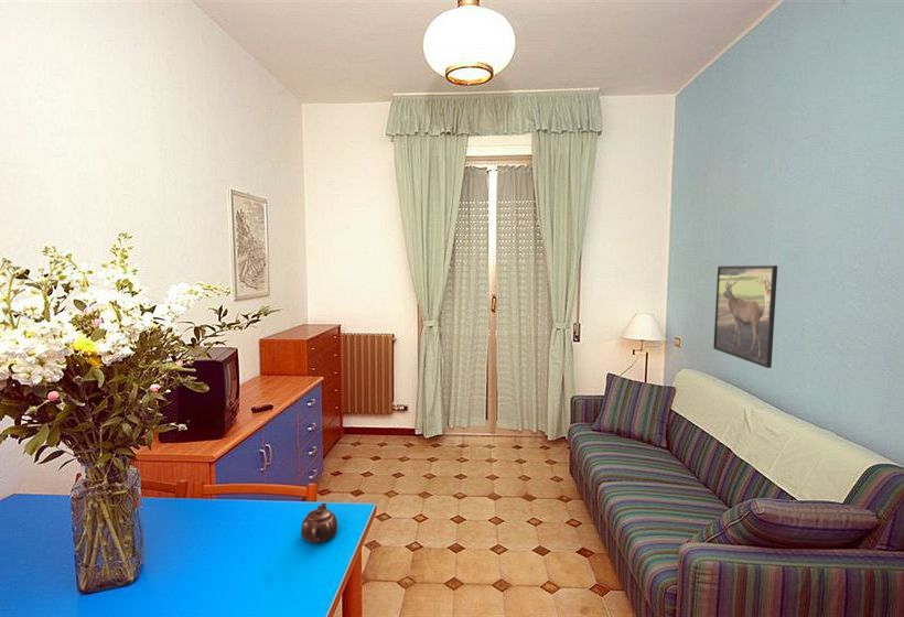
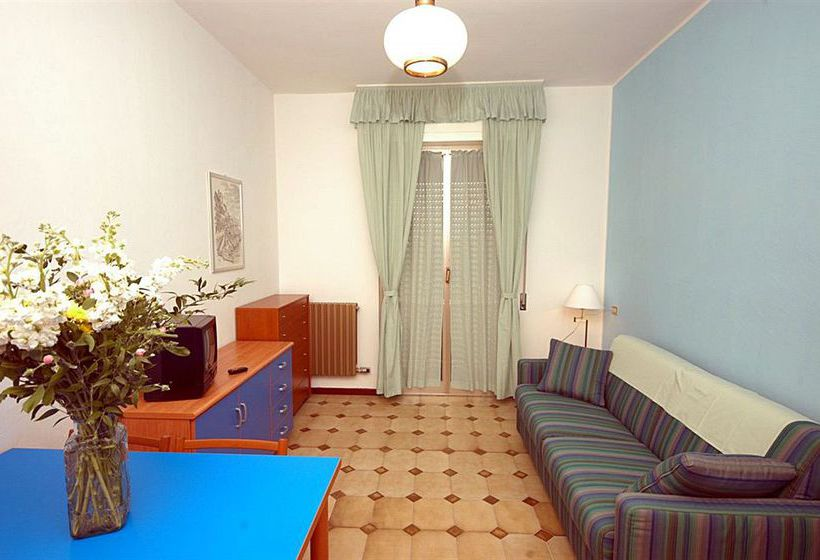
- teapot (319, 521)
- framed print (741, 312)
